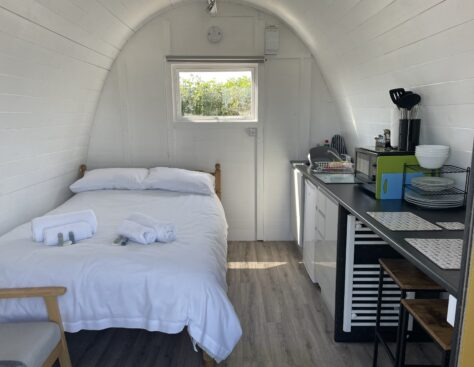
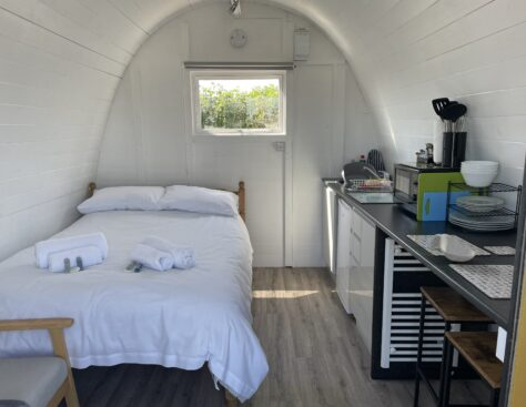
+ spoon rest (449, 246)
